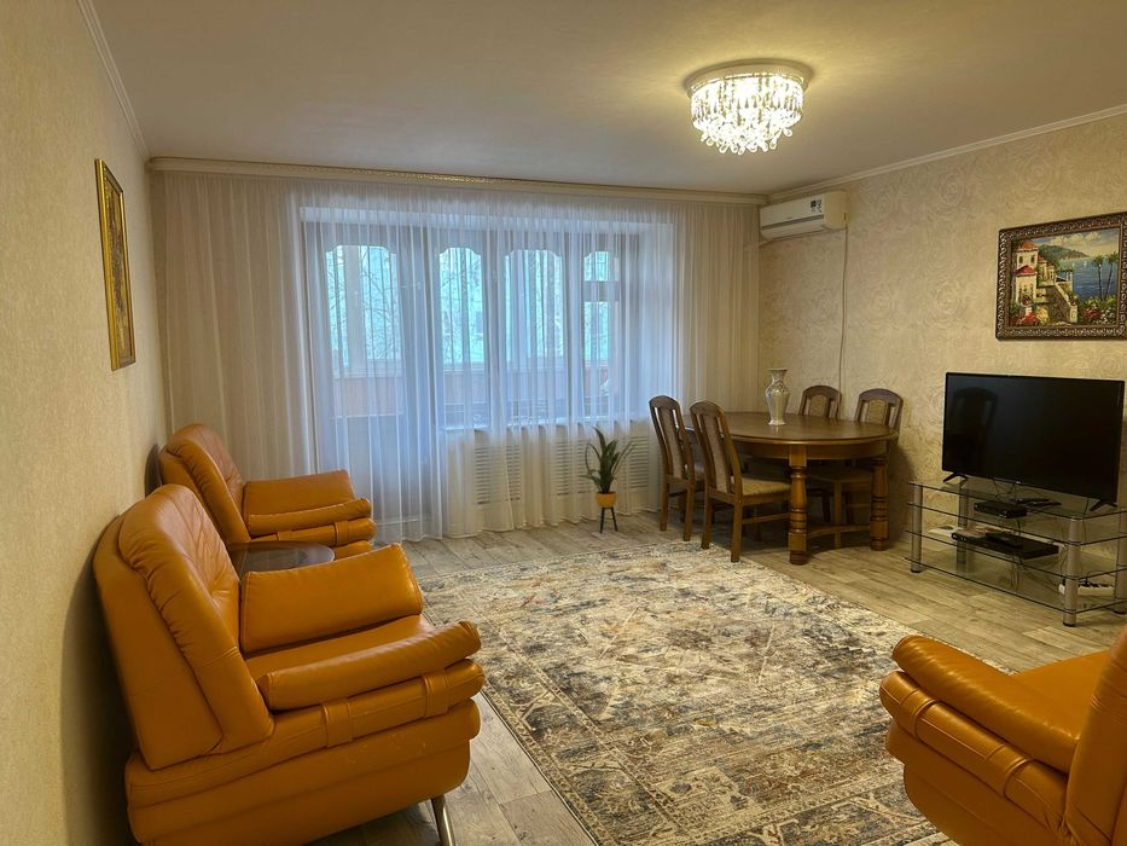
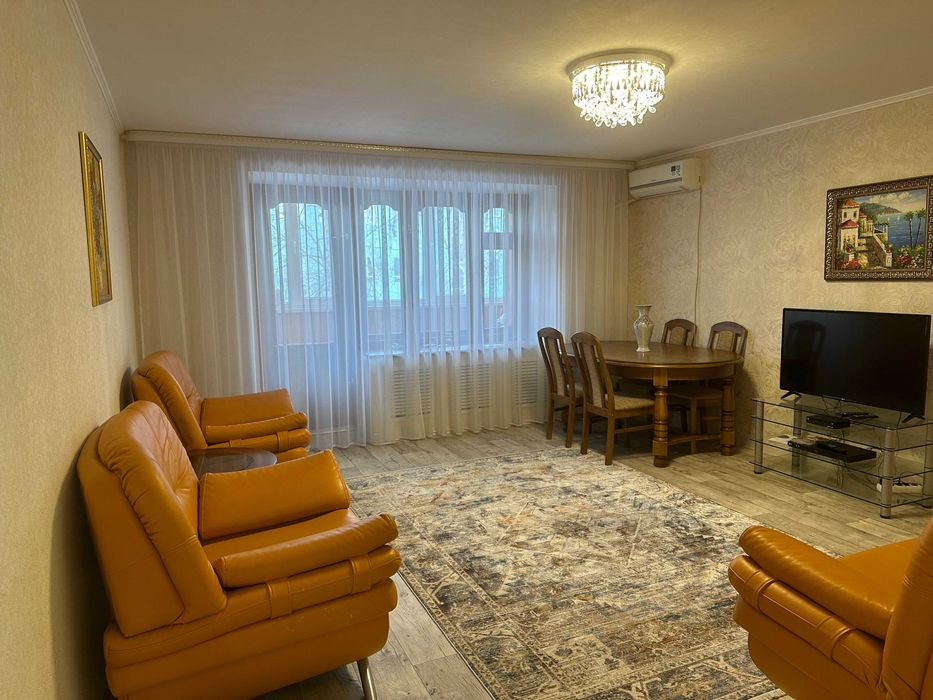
- house plant (608, 480)
